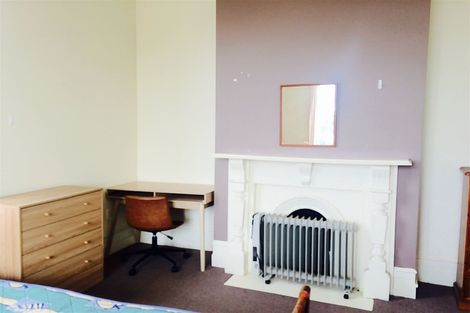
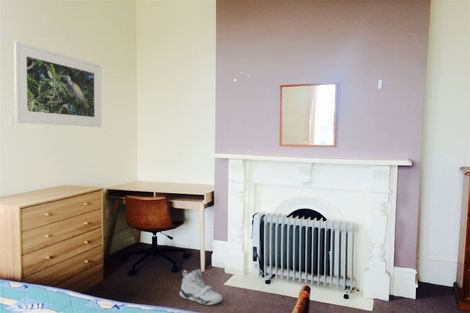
+ sneaker (200, 286)
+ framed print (63, 90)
